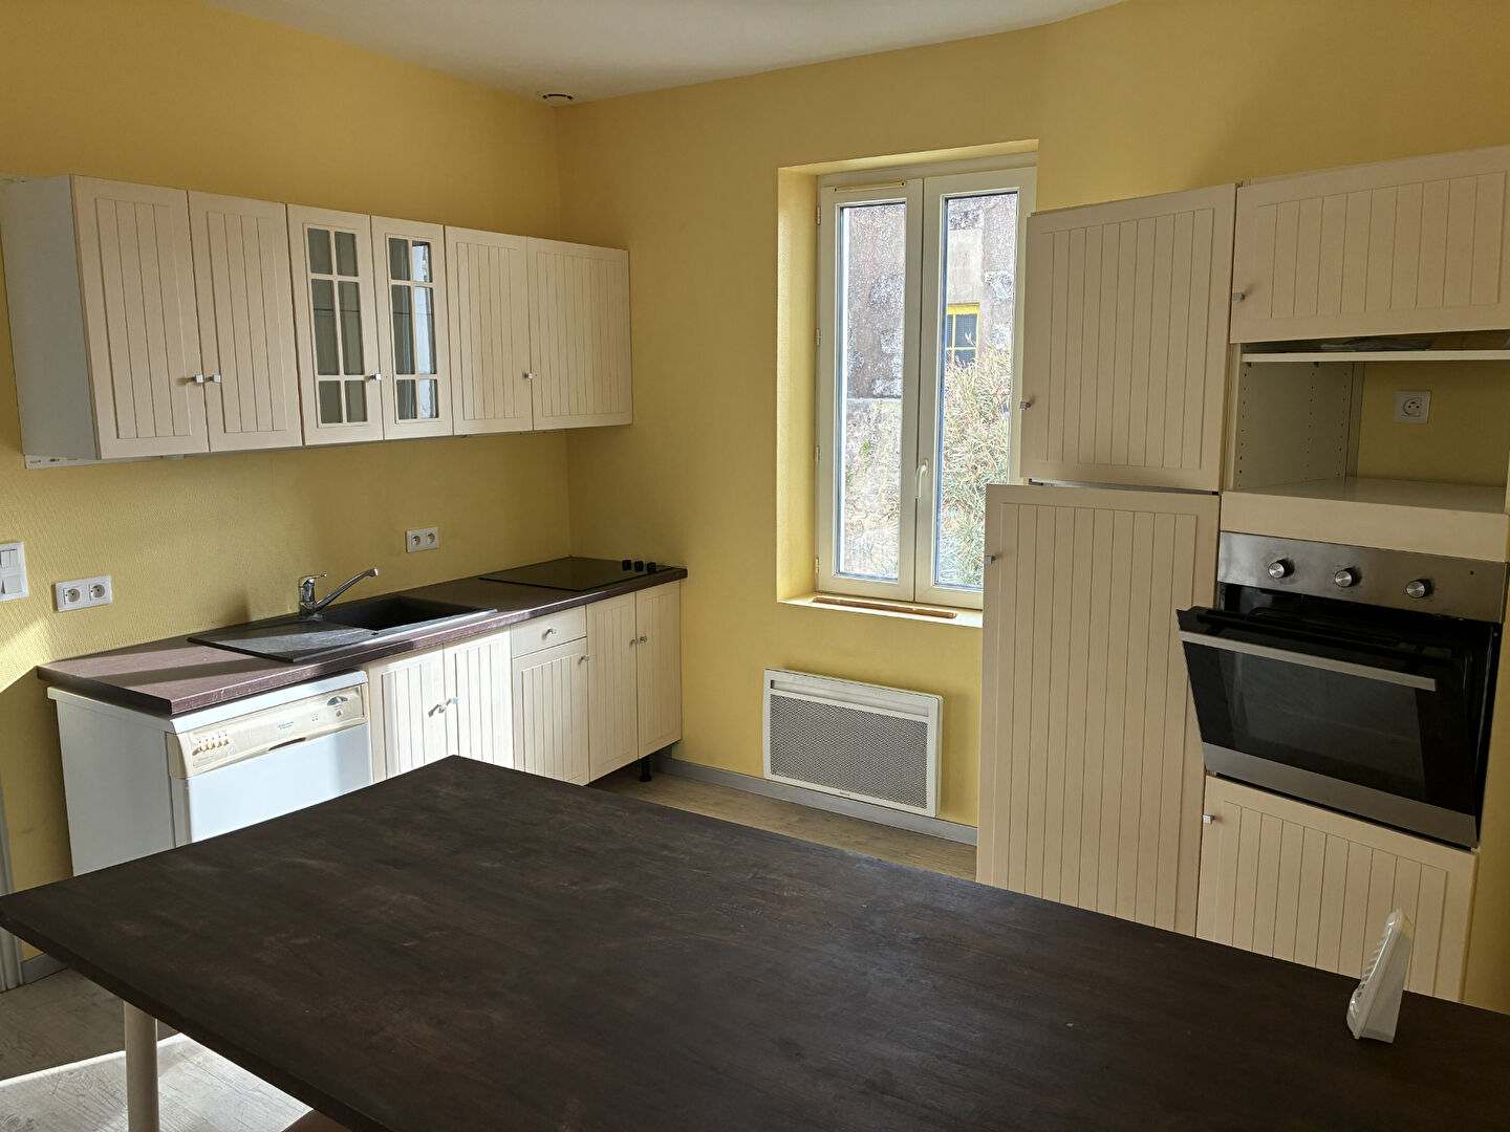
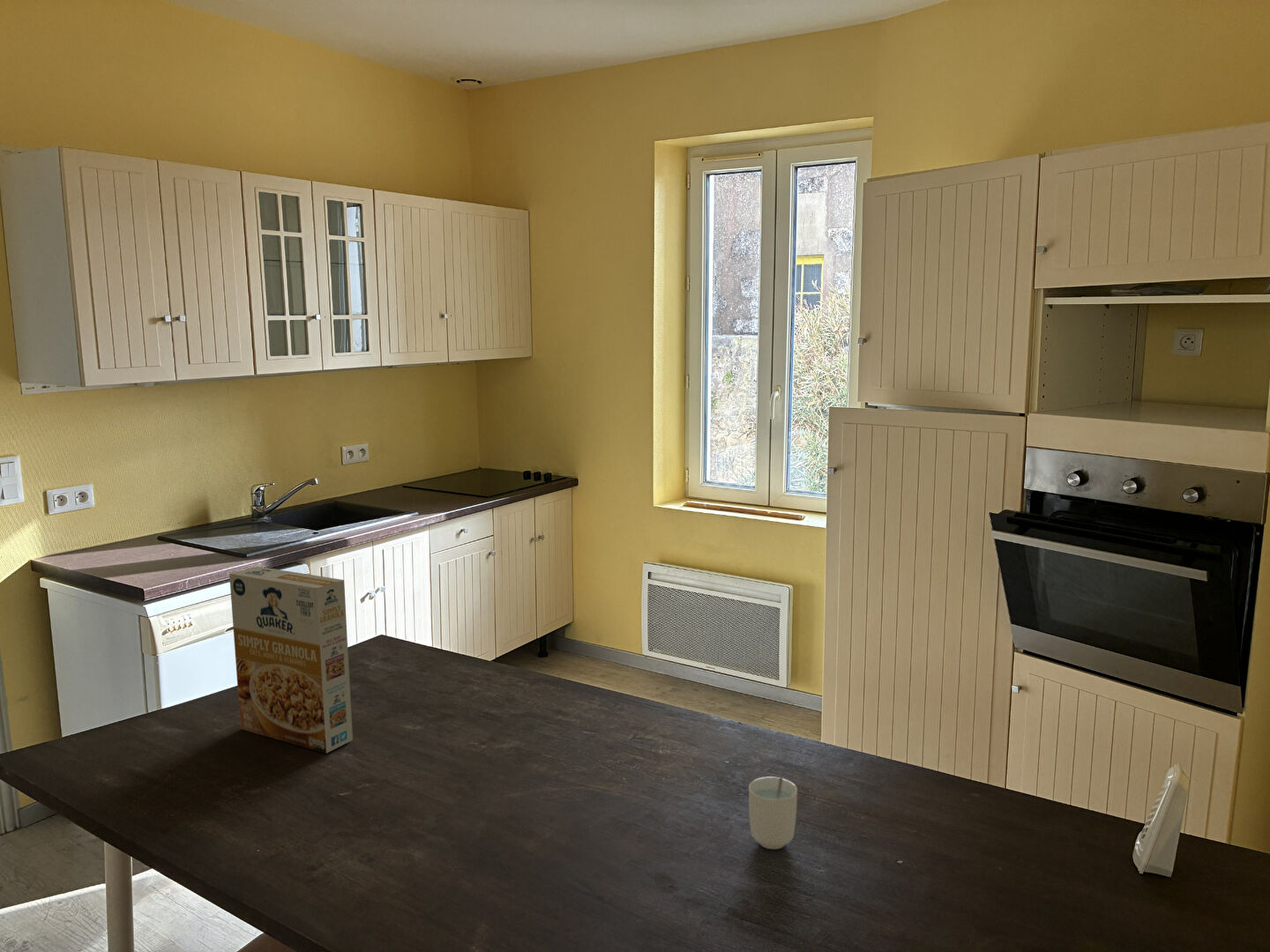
+ cup (773, 805)
+ cereal box (290, 656)
